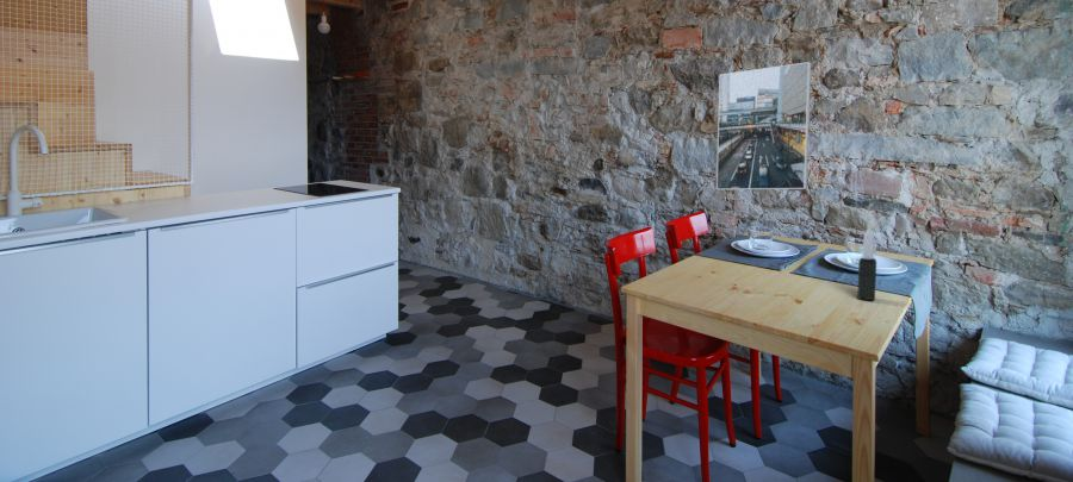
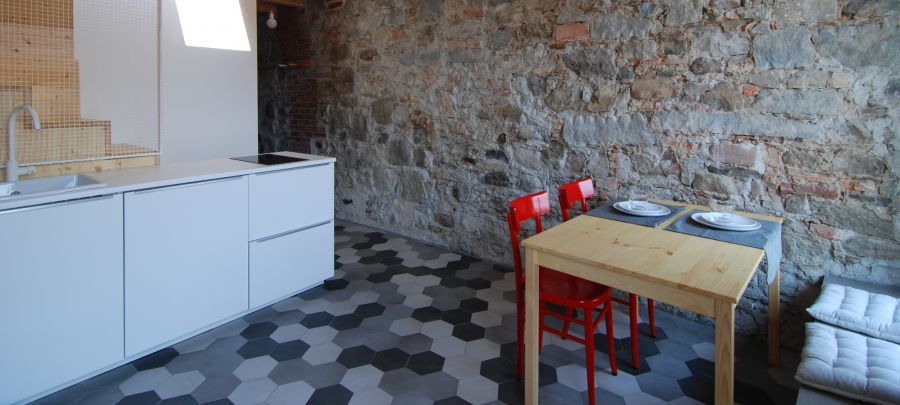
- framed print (761, 129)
- candle (867, 261)
